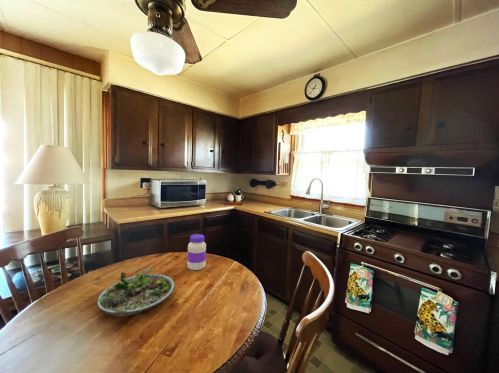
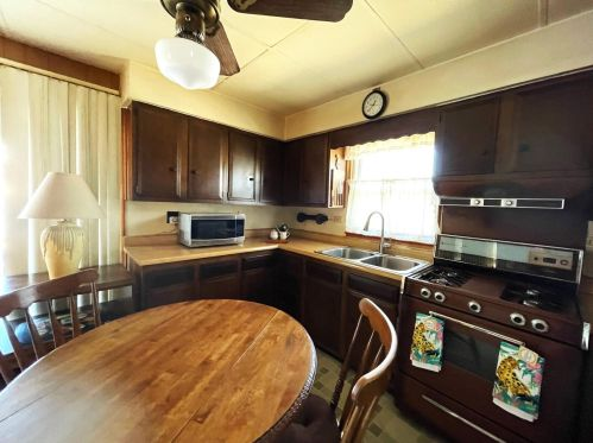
- jar (196, 251)
- succulent planter (138, 285)
